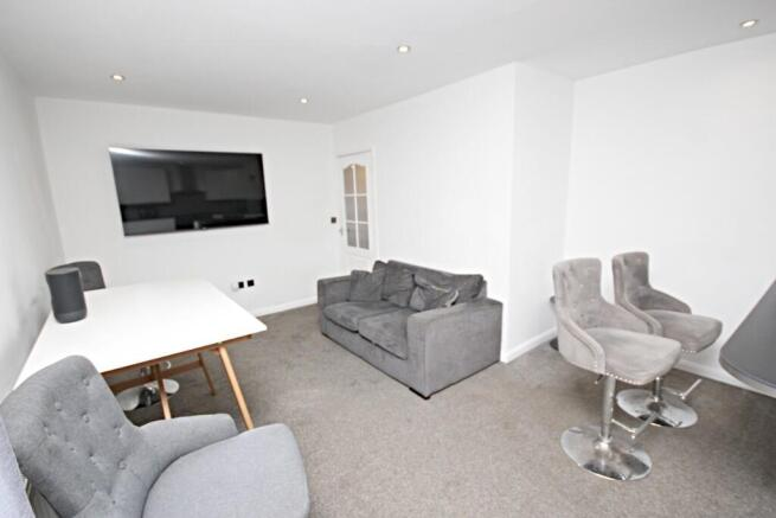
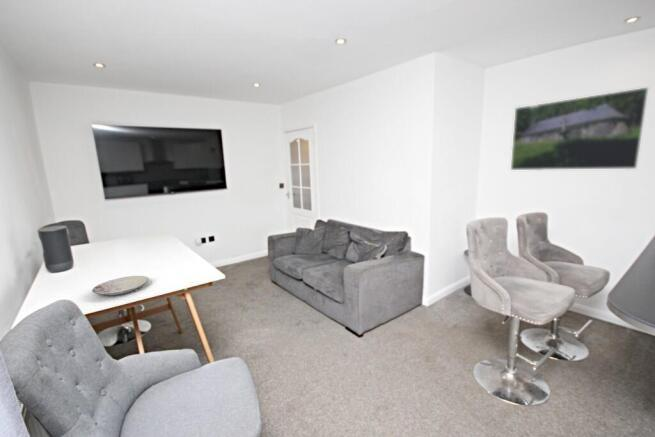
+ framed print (569, 134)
+ plate (122, 286)
